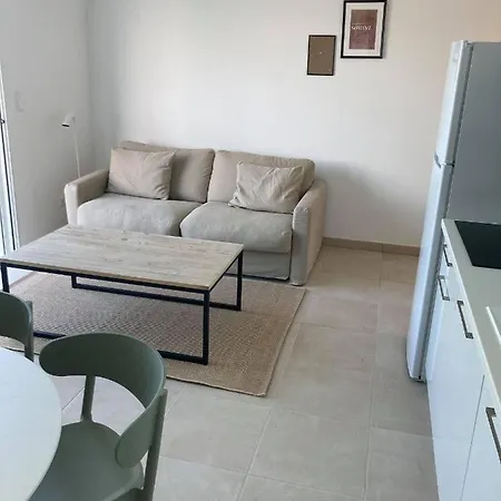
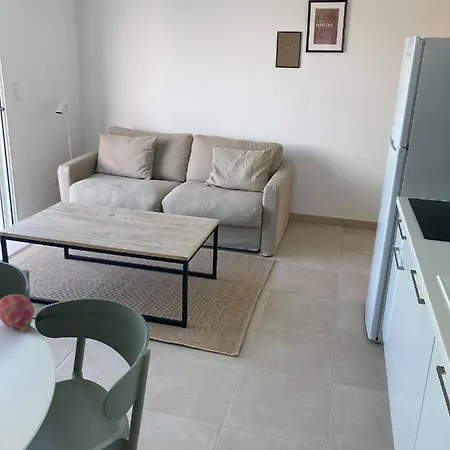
+ fruit (15, 310)
